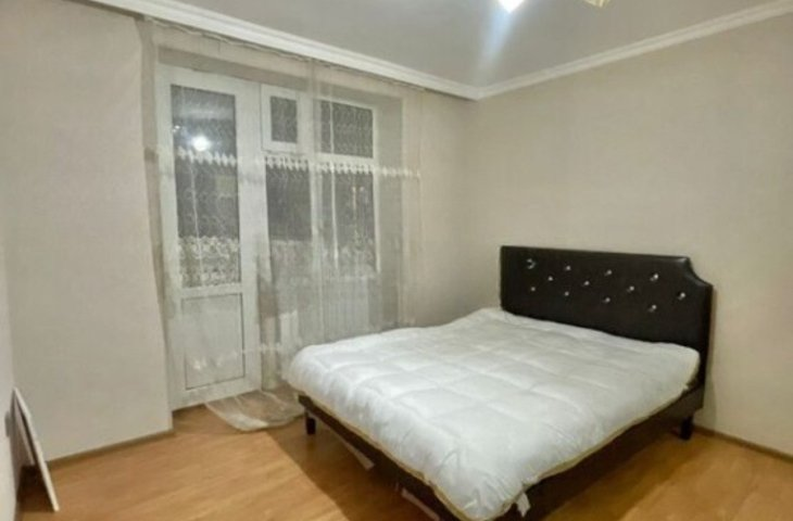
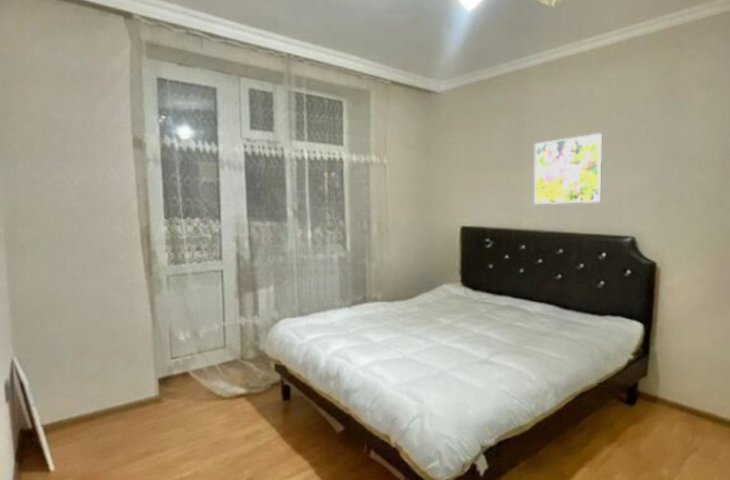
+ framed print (565, 171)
